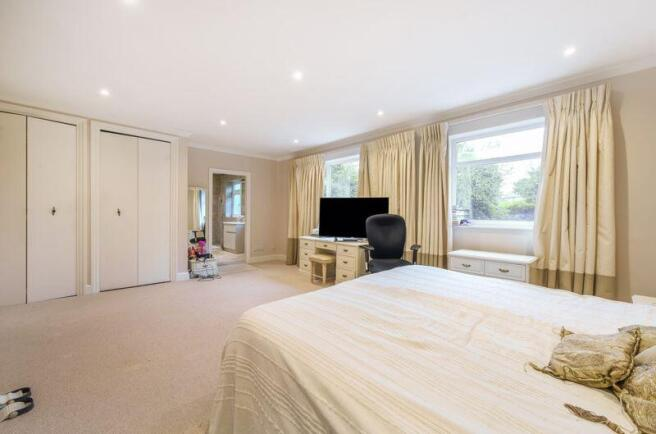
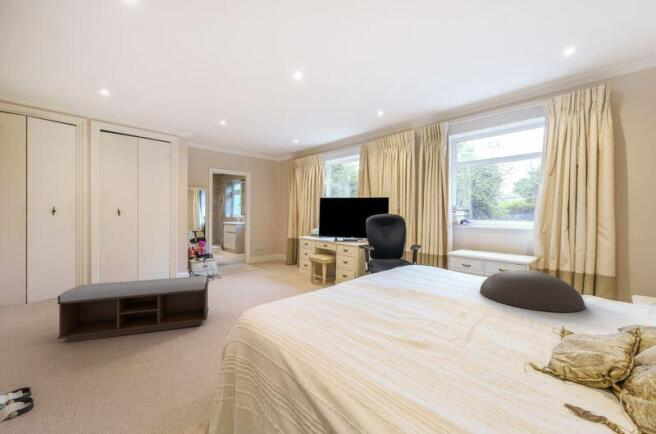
+ bench (143, 304)
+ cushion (527, 284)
